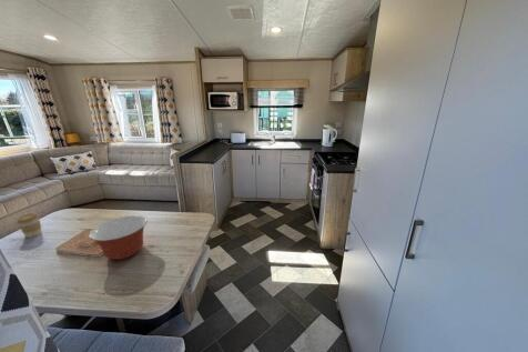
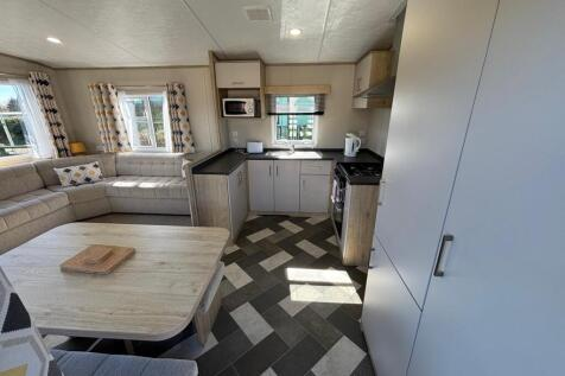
- mixing bowl (122, 239)
- coffee cup (30, 224)
